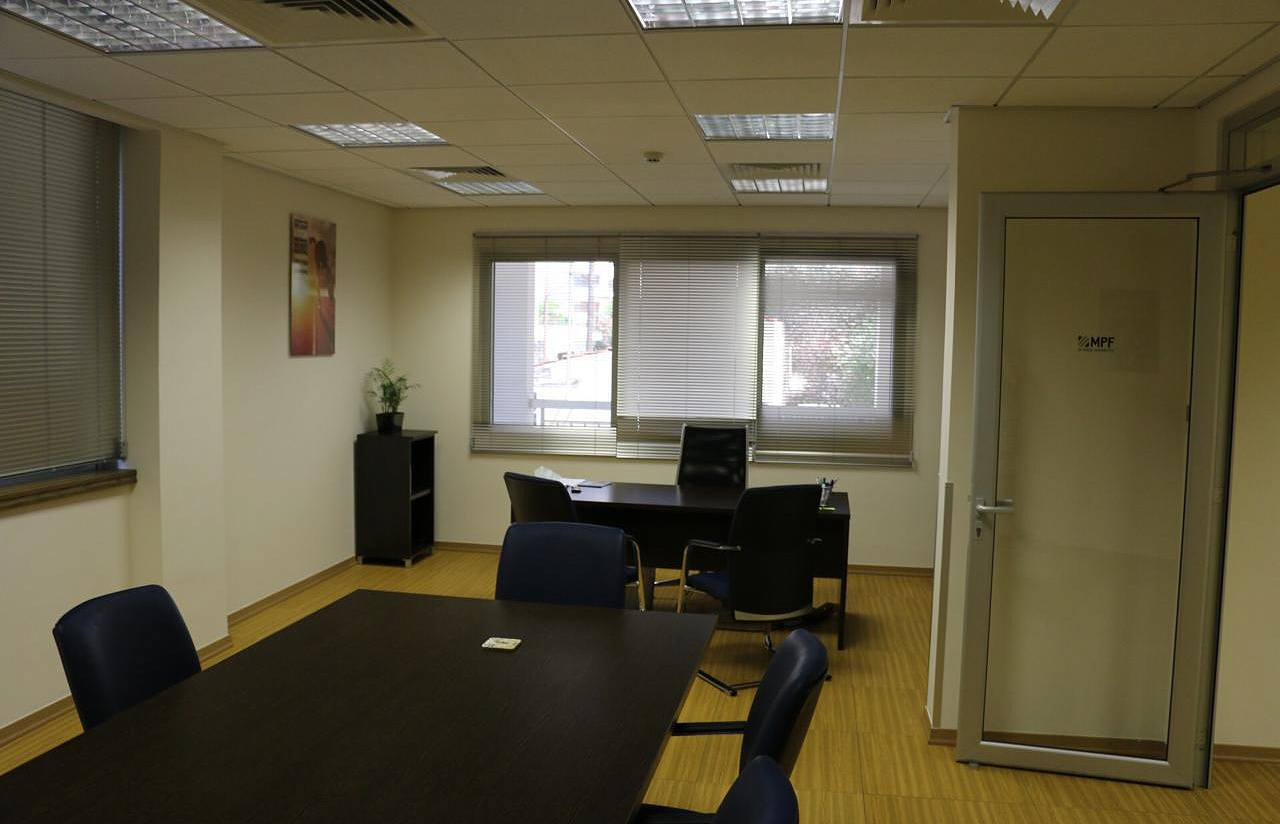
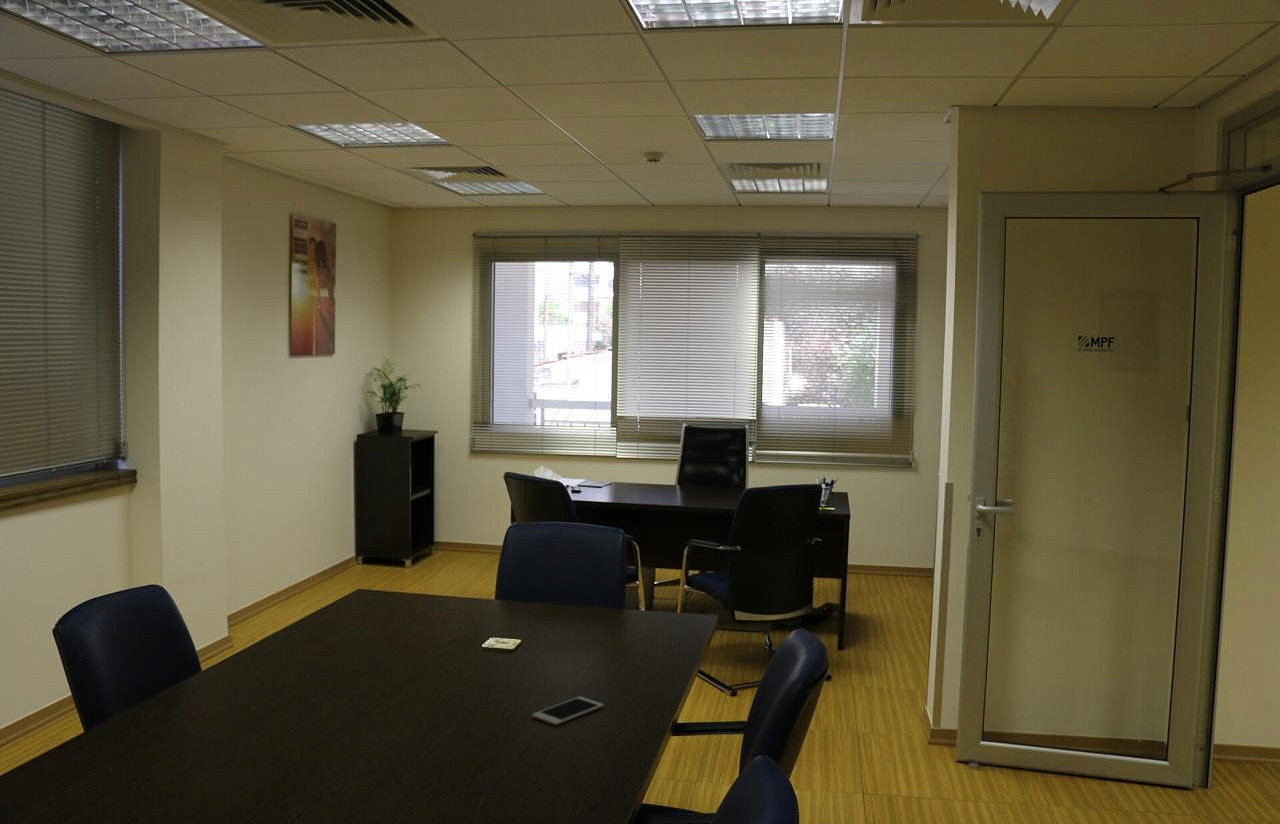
+ cell phone (568, 710)
